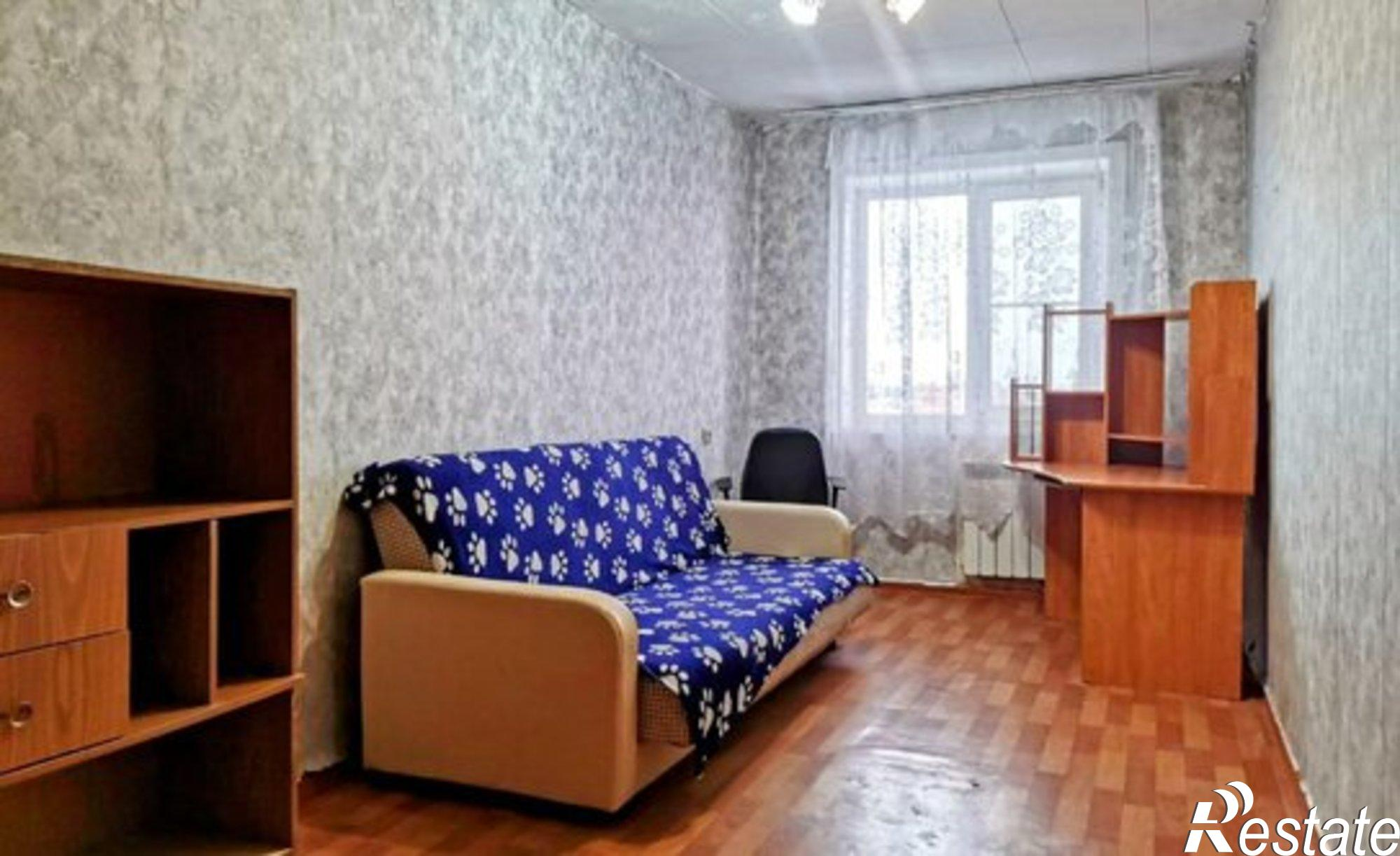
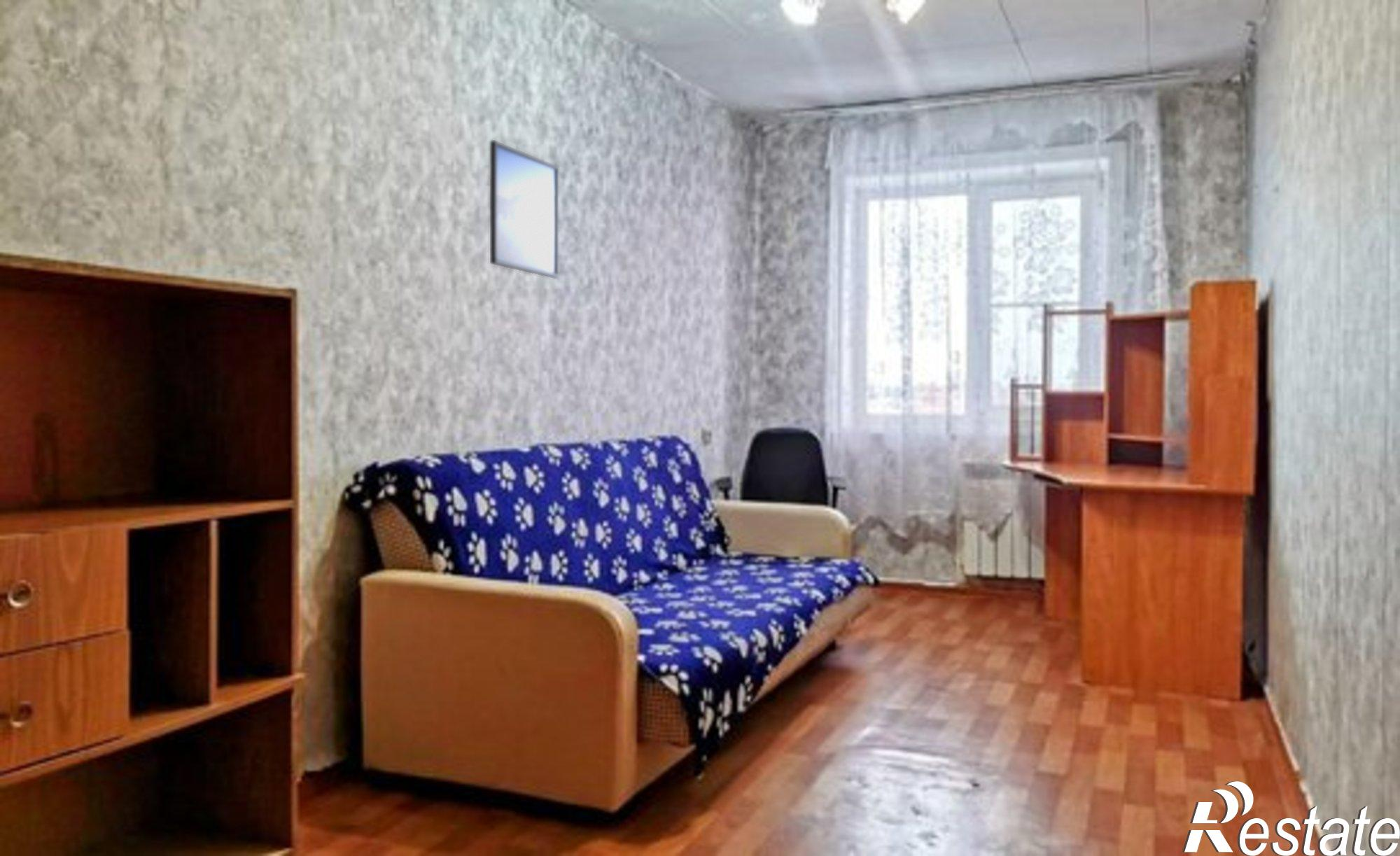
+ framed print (526, 212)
